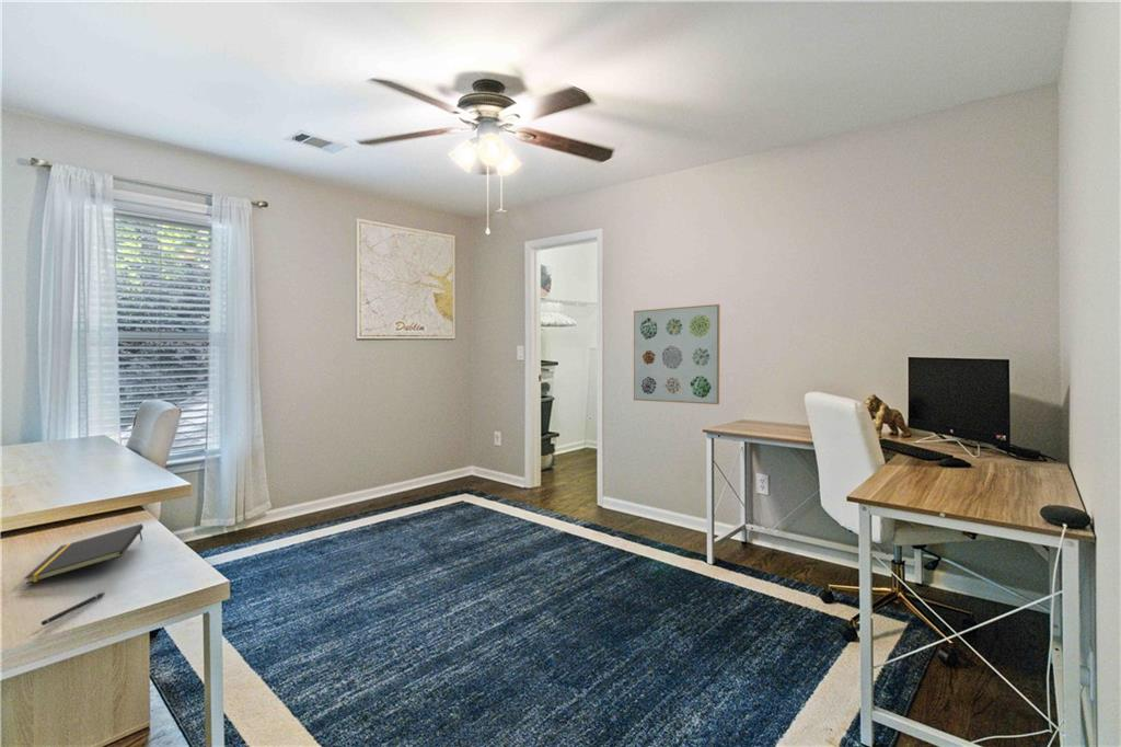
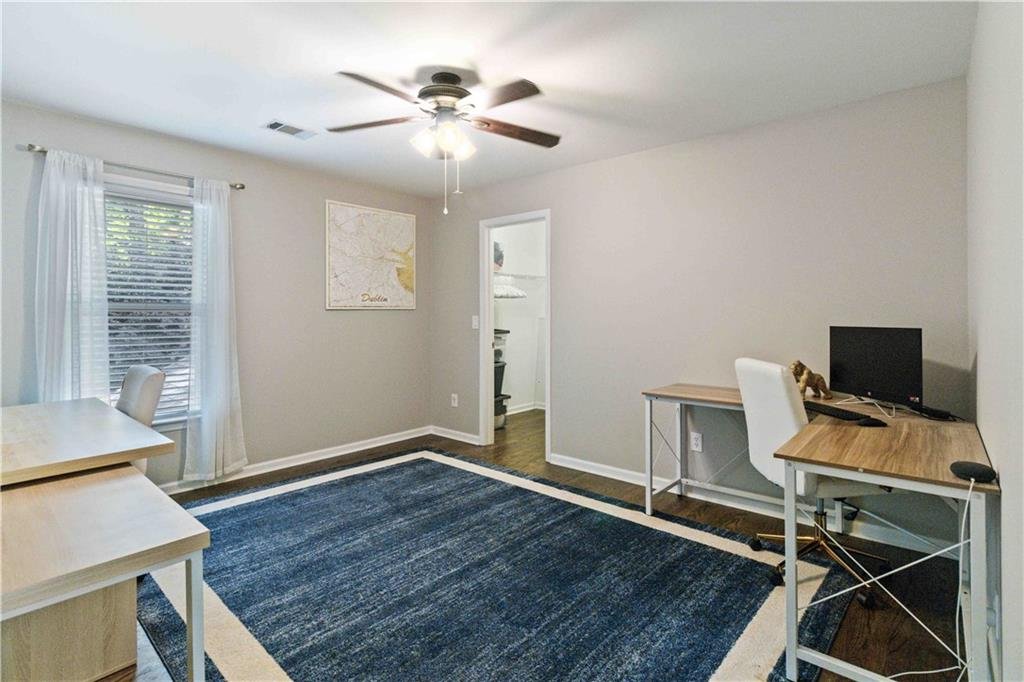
- notepad (90, 550)
- pen (76, 607)
- wall art (673, 355)
